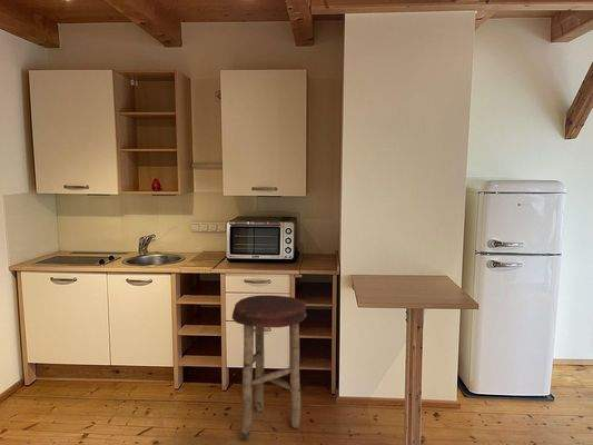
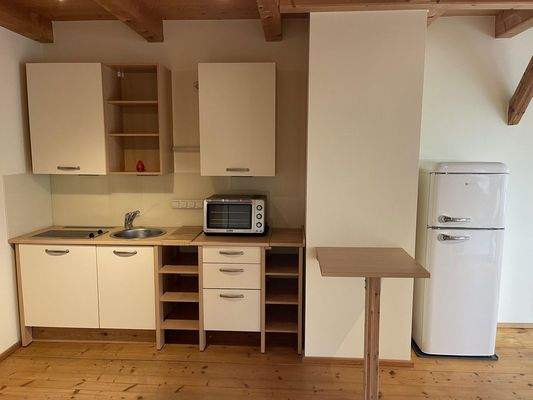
- stool (264, 362)
